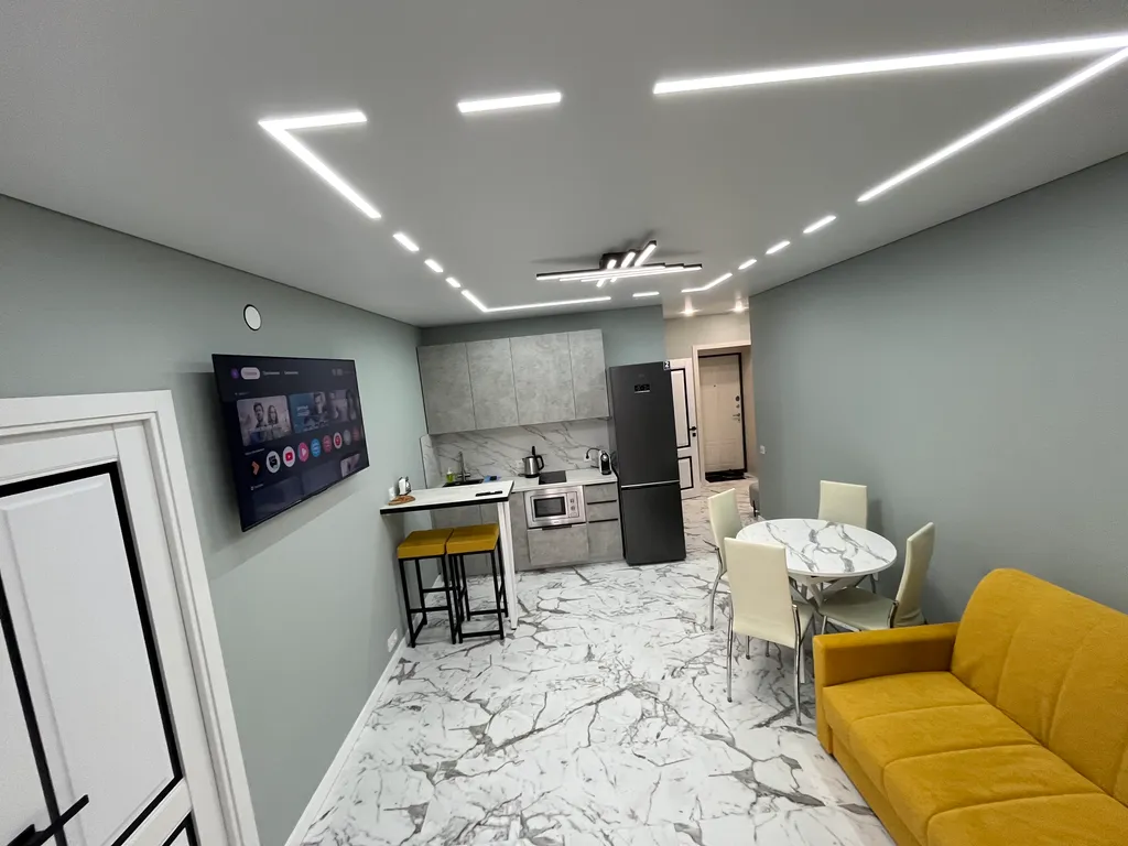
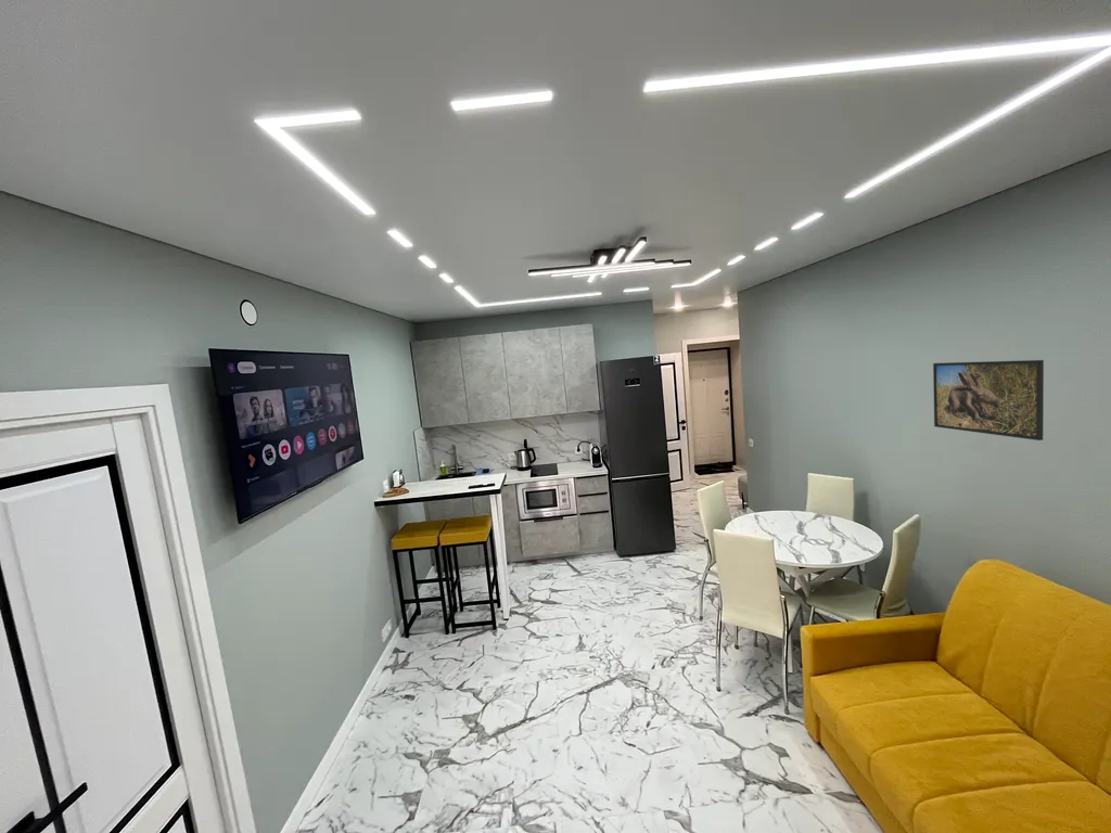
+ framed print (982, 397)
